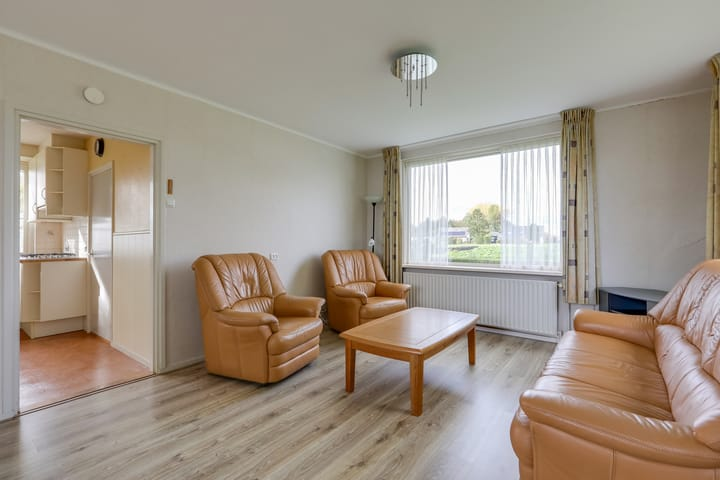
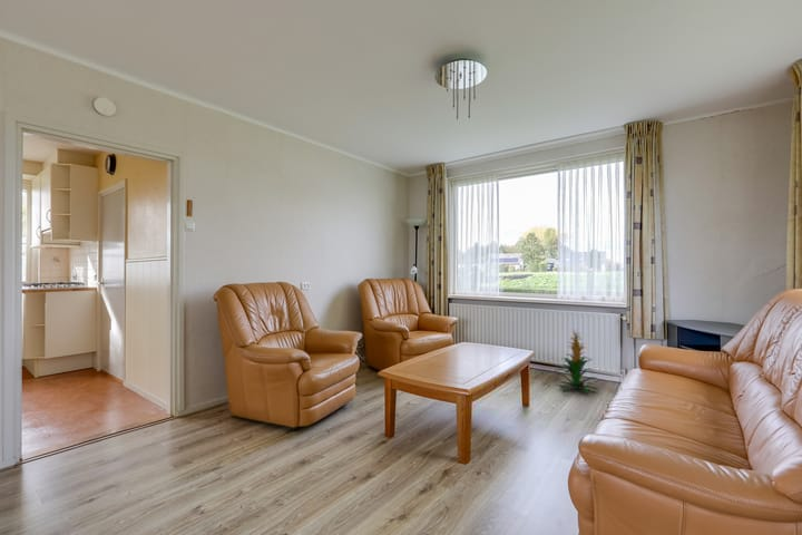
+ indoor plant (576, 358)
